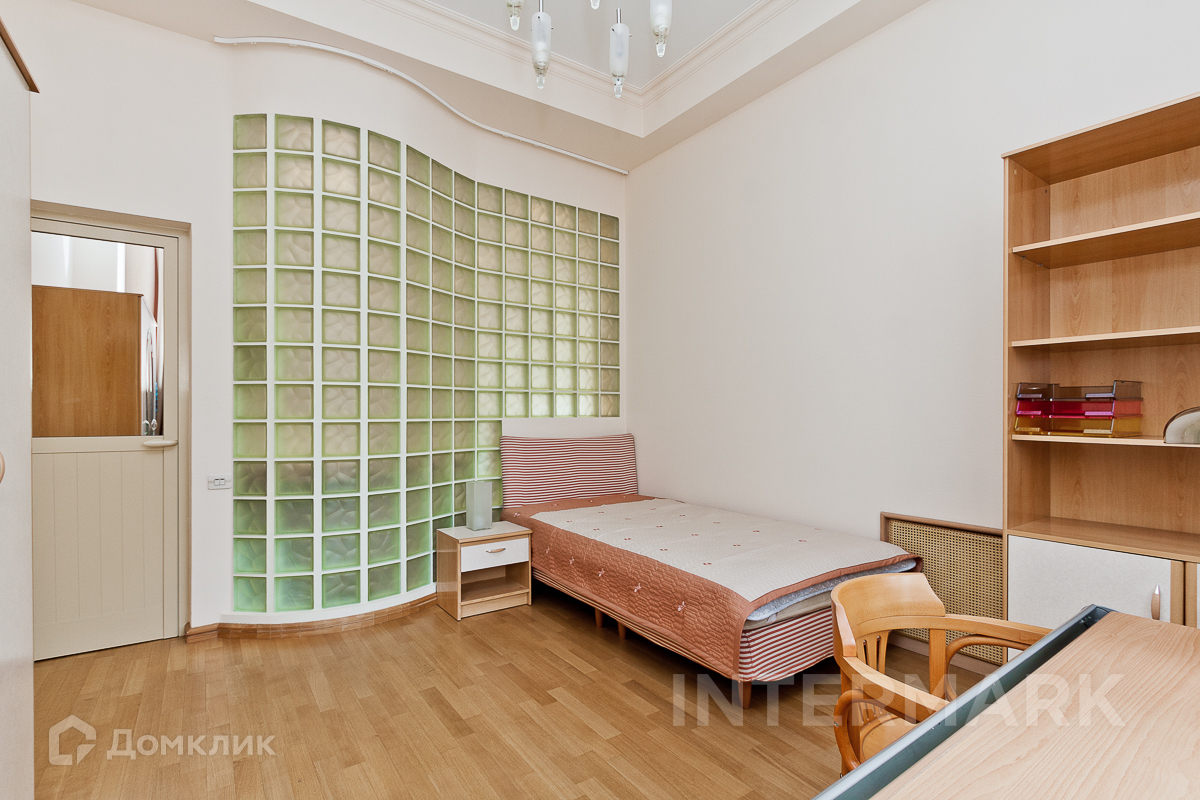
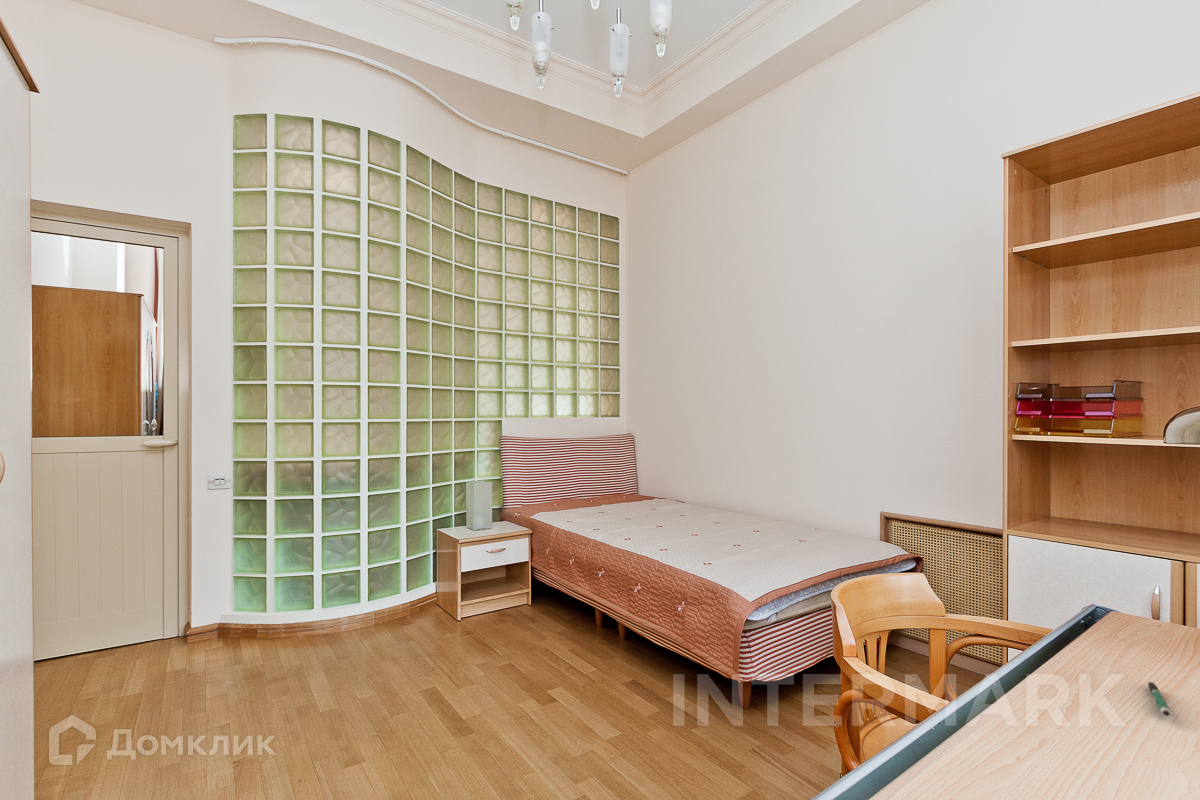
+ pen (1158, 696)
